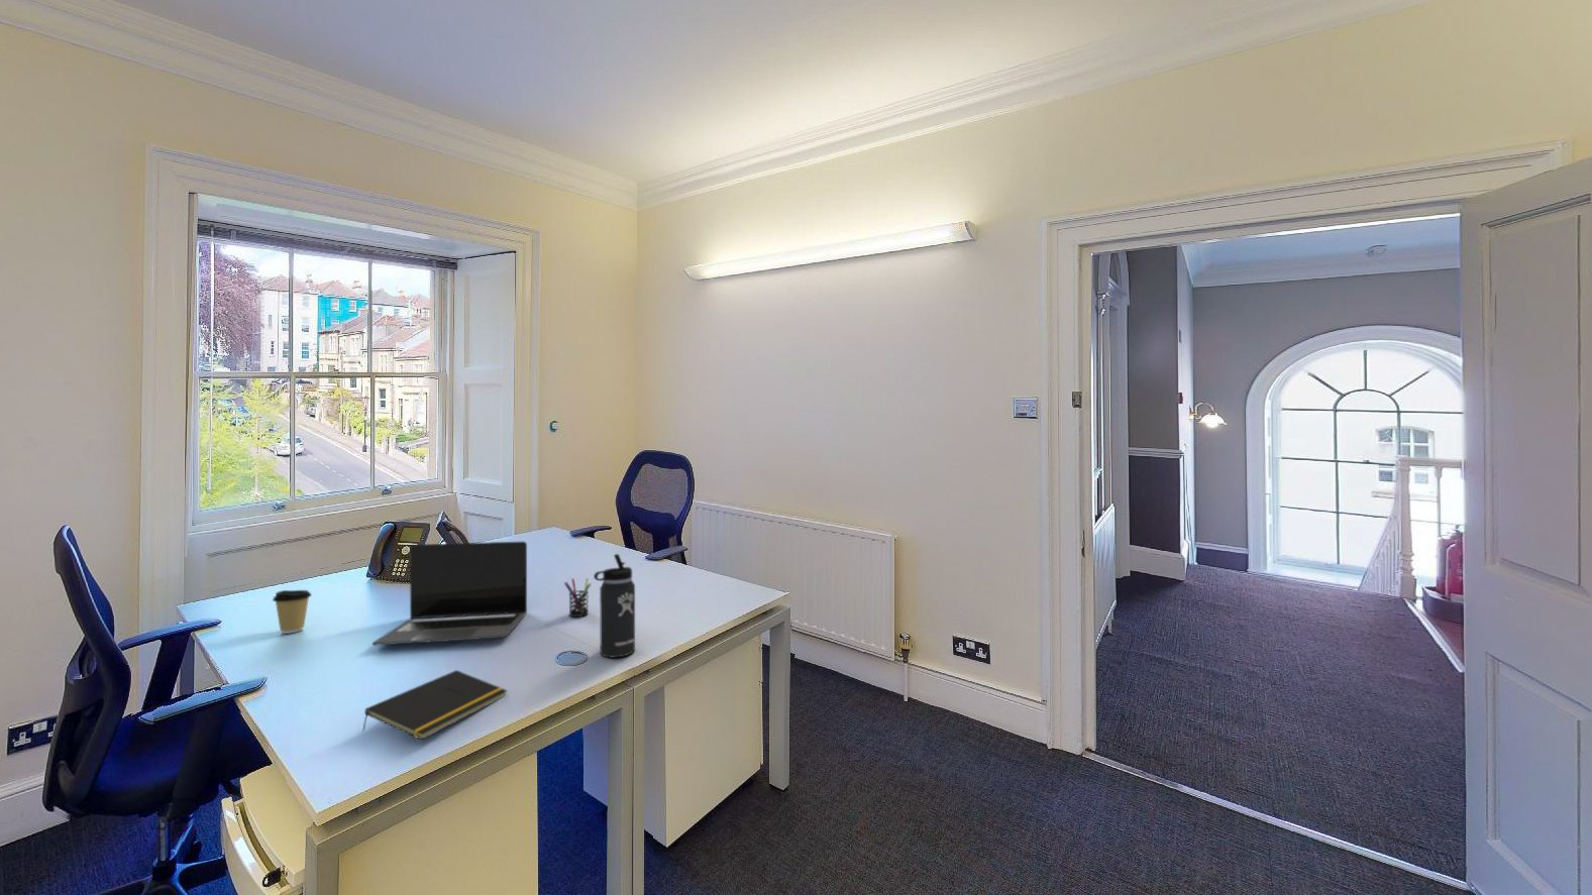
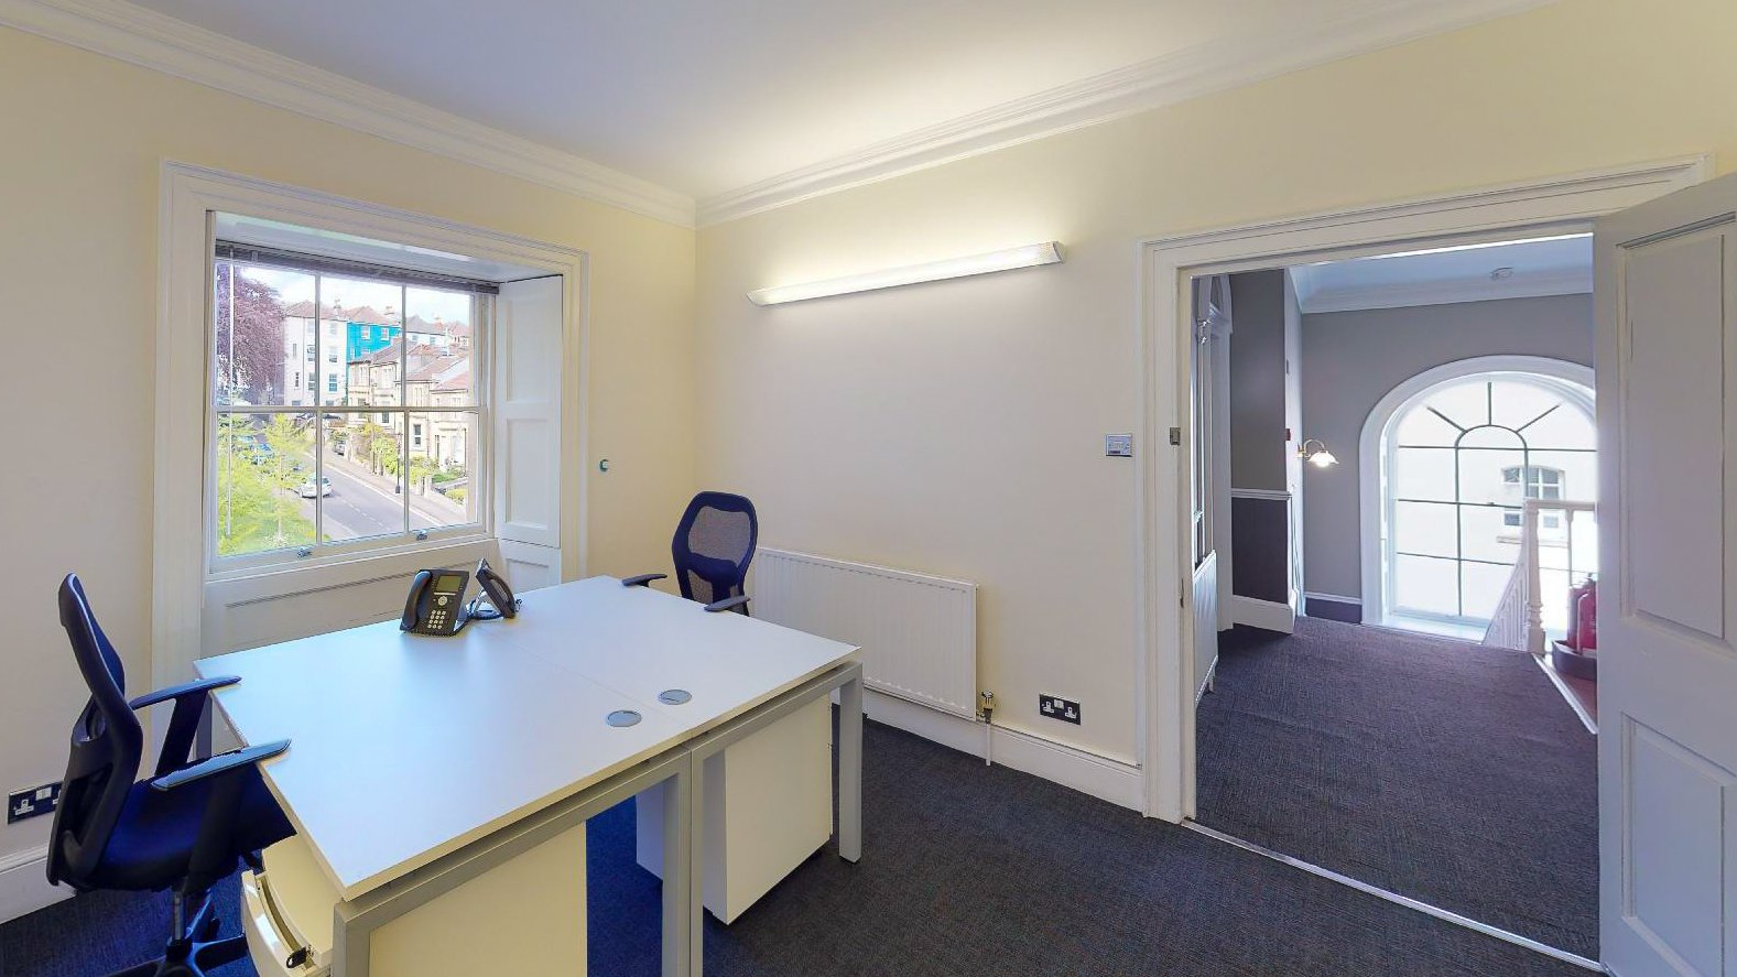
- thermos bottle (613, 603)
- coffee cup (292, 611)
- laptop (455, 589)
- pen holder (580, 596)
- notepad (441, 702)
